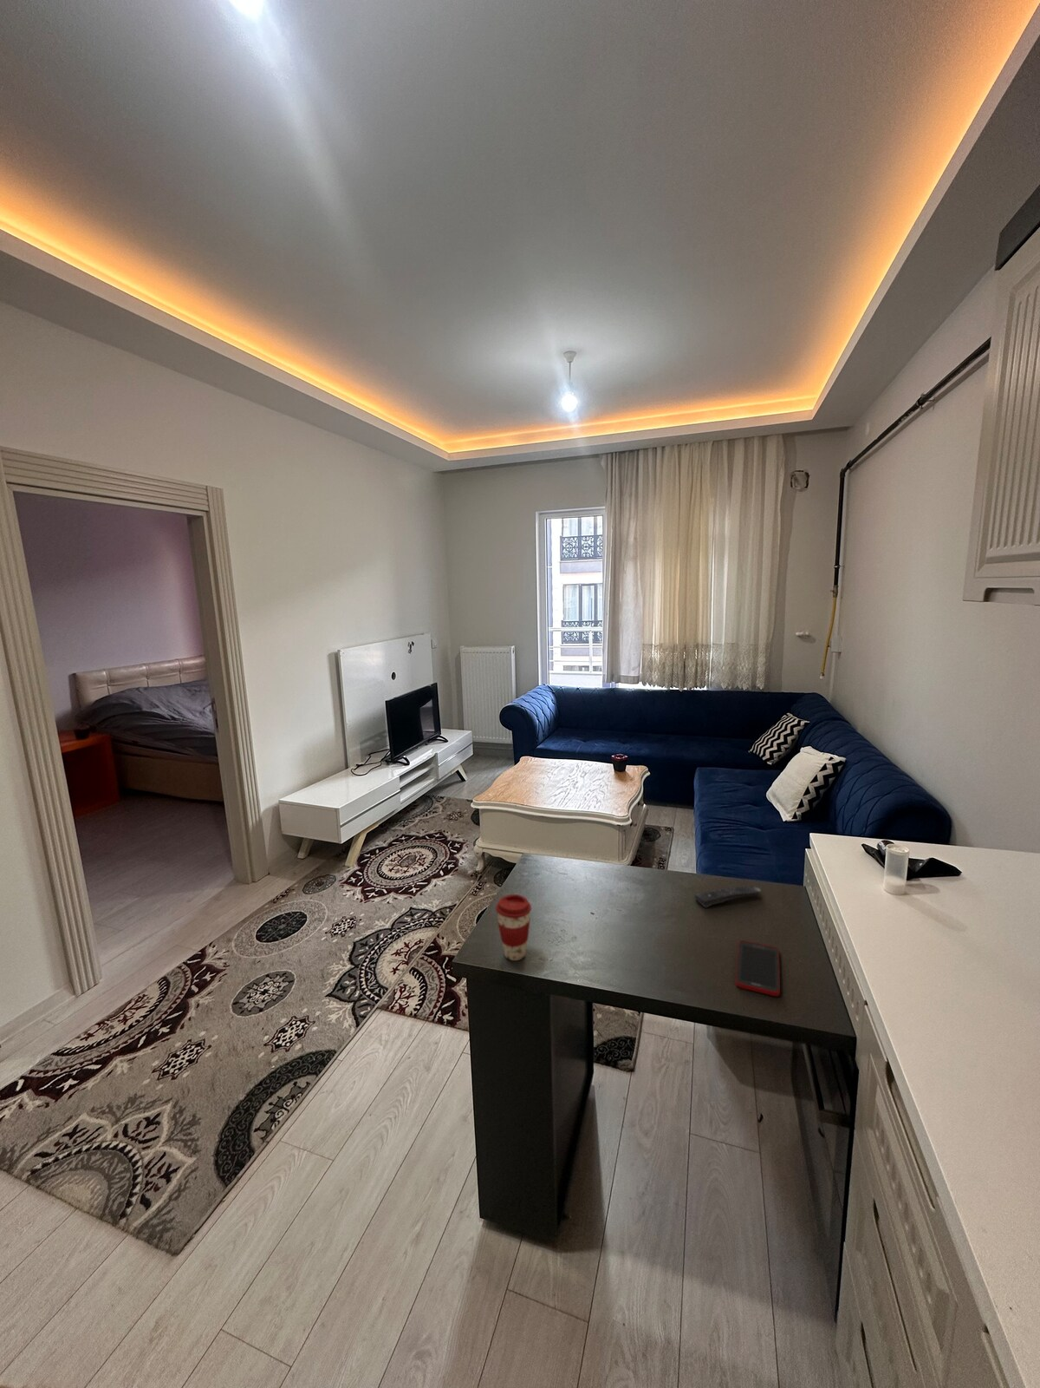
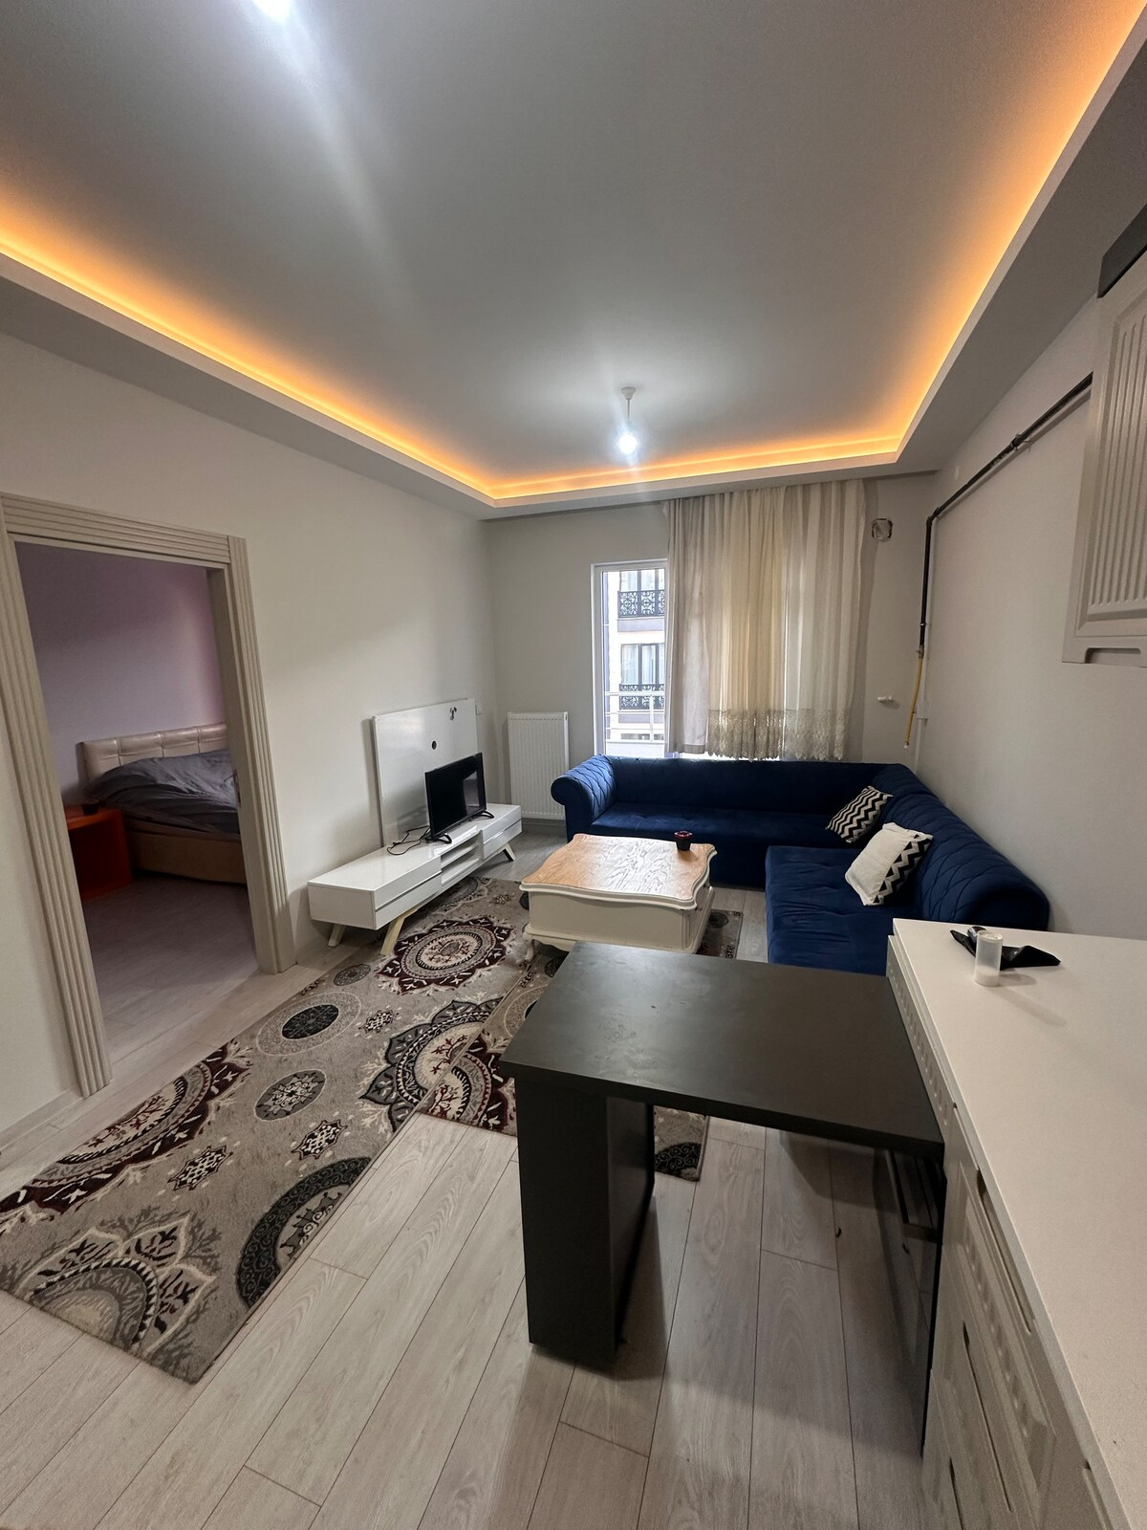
- coffee cup (513, 928)
- remote control (729, 894)
- cell phone (757, 966)
